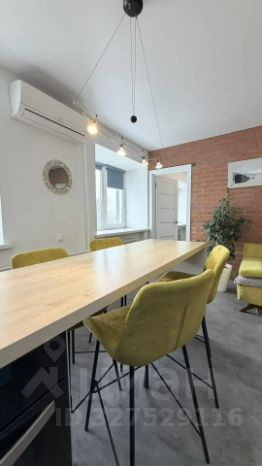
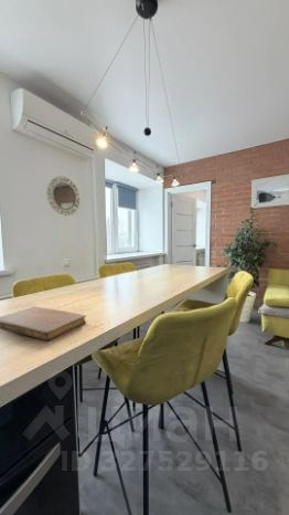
+ notebook (40, 320)
